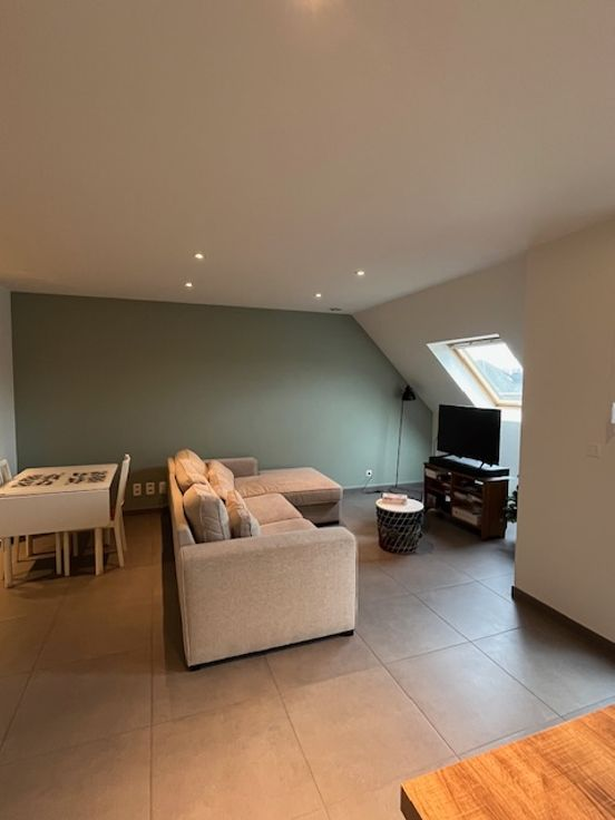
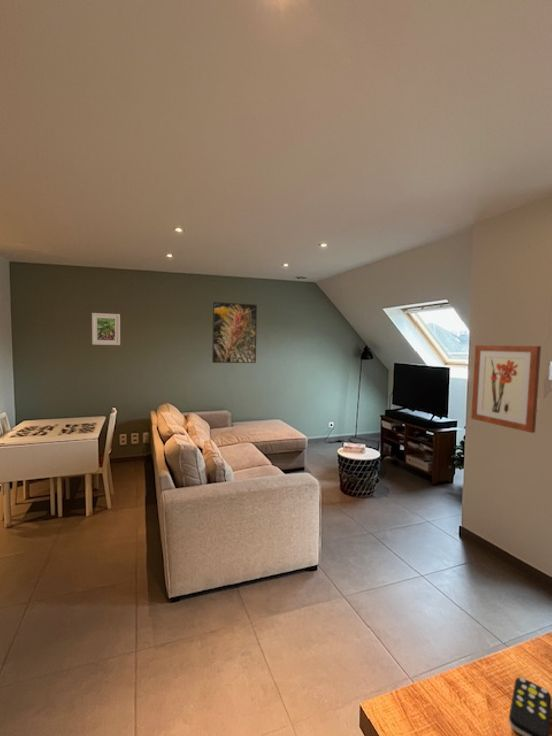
+ wall art (503, 385)
+ remote control (530, 708)
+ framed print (234, 333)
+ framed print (106, 329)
